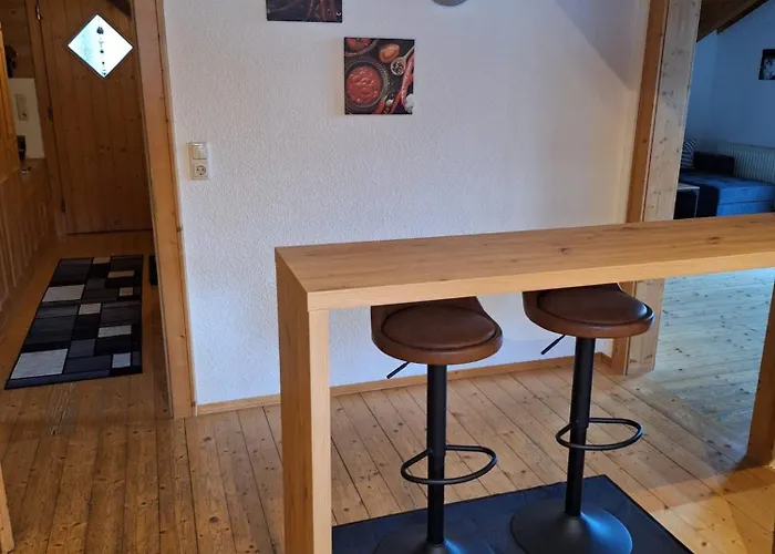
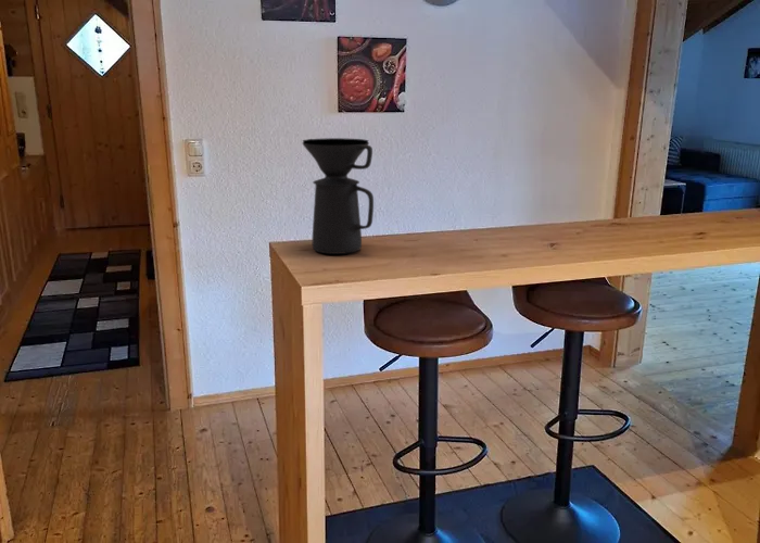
+ coffee maker (335, 195)
